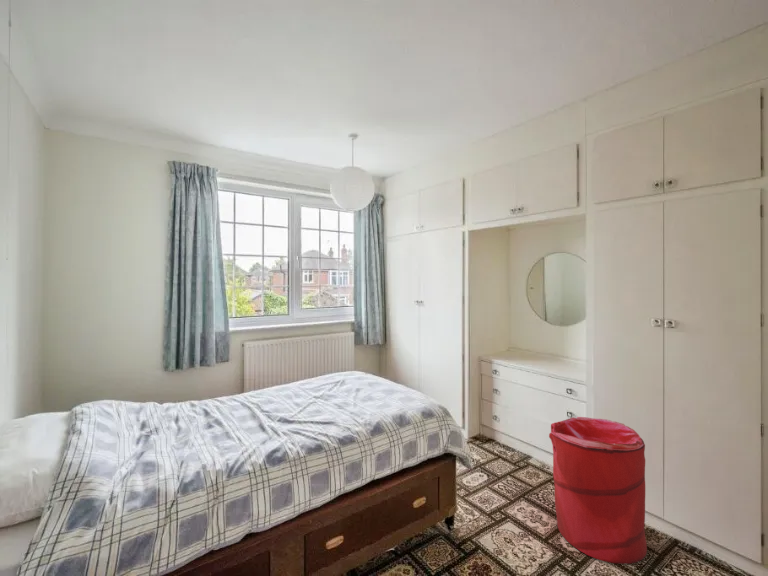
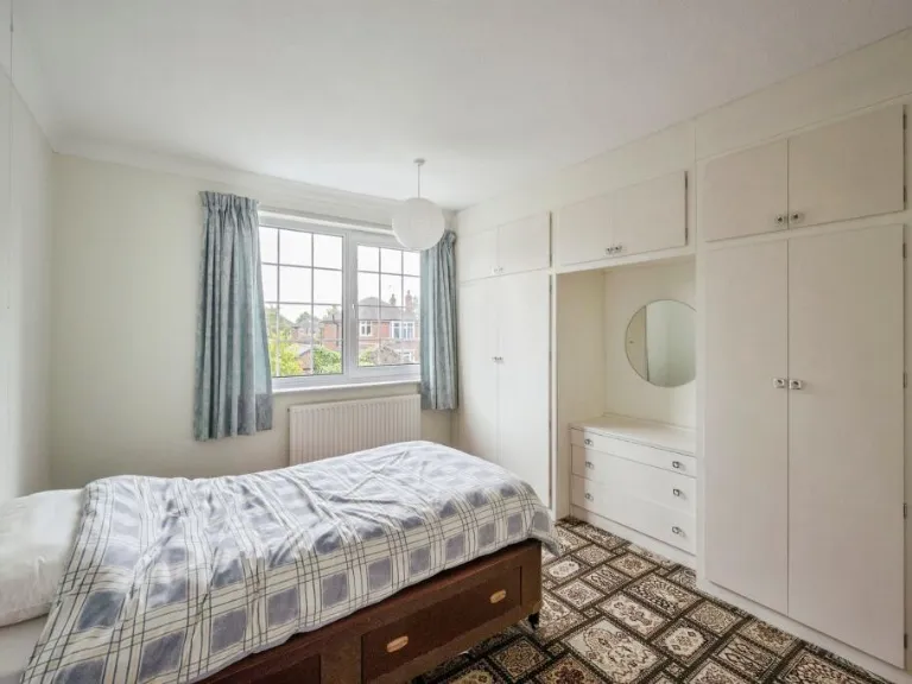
- laundry hamper (595, 480)
